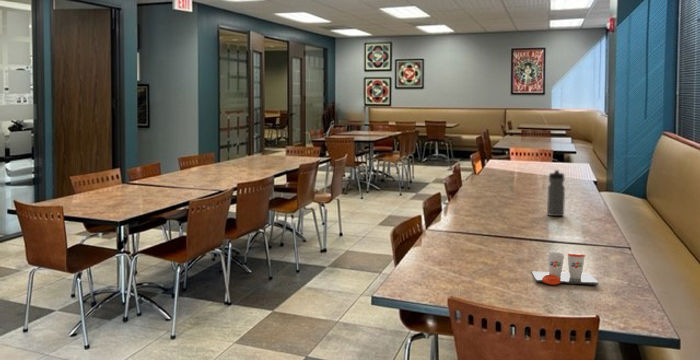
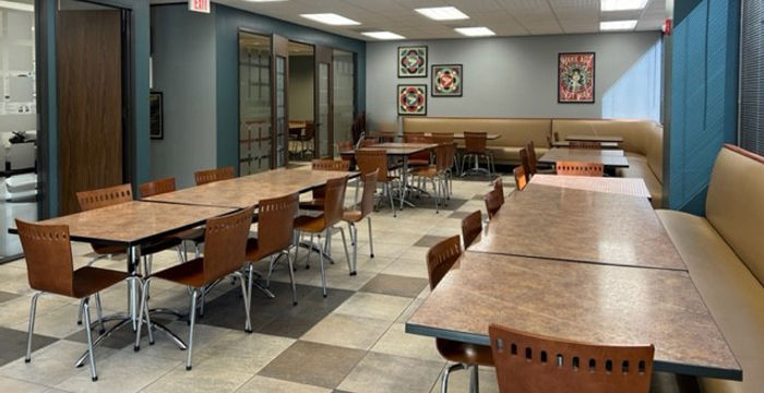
- cup (562, 265)
- water bottle (556, 192)
